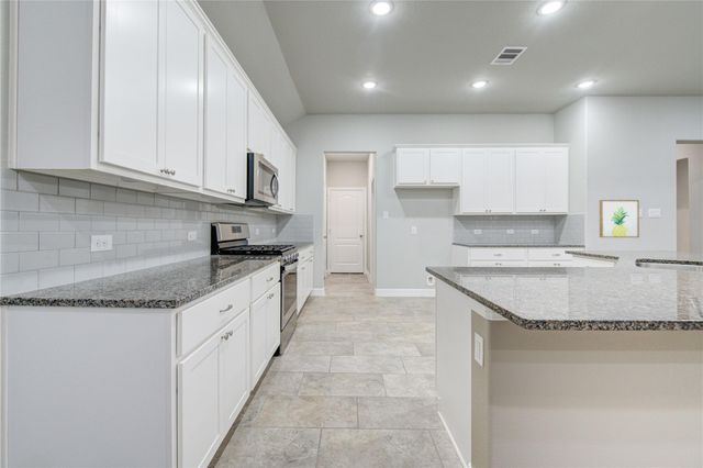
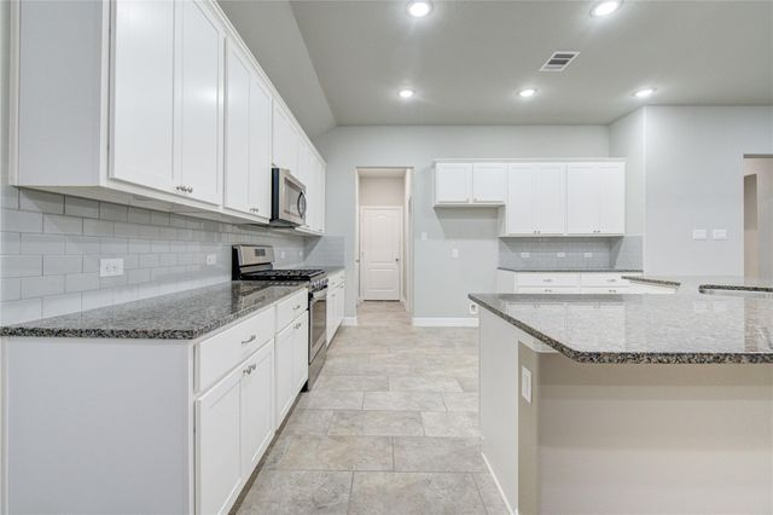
- wall art (618, 219)
